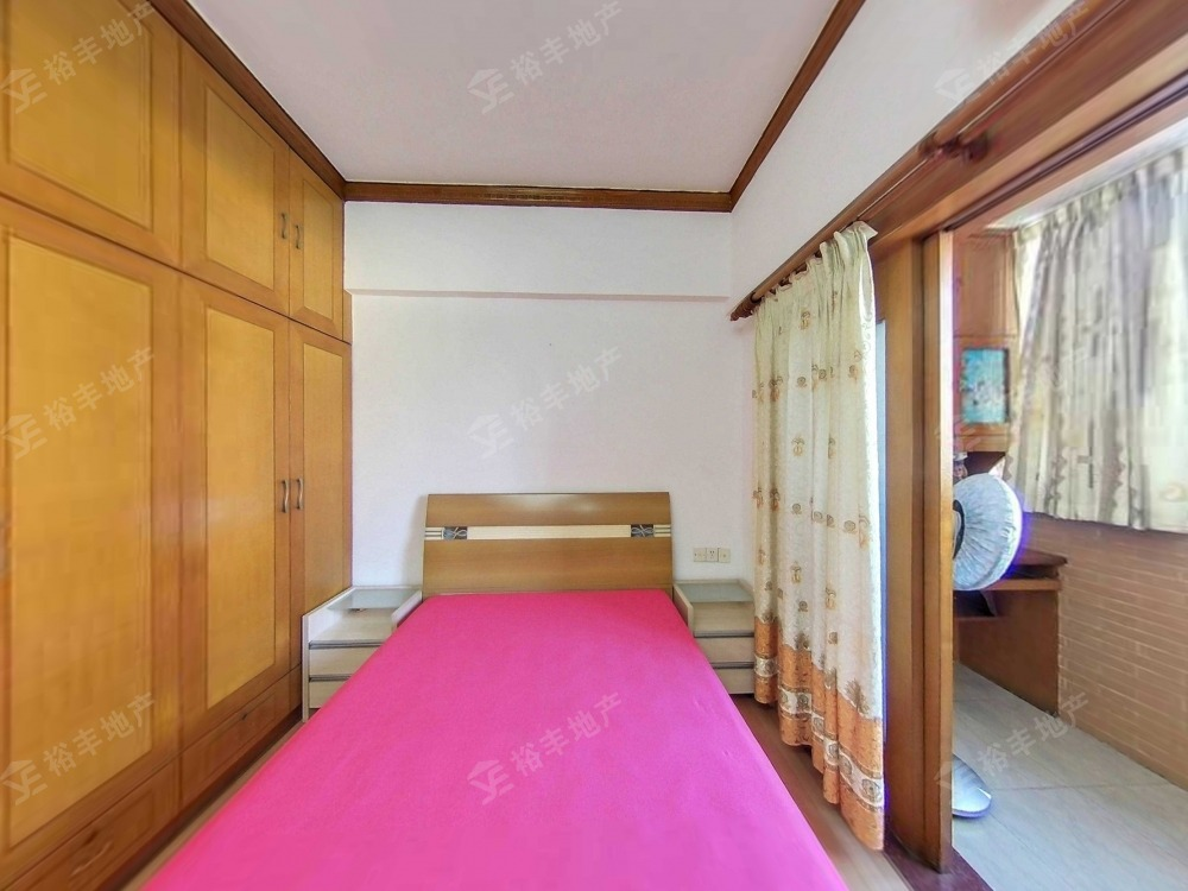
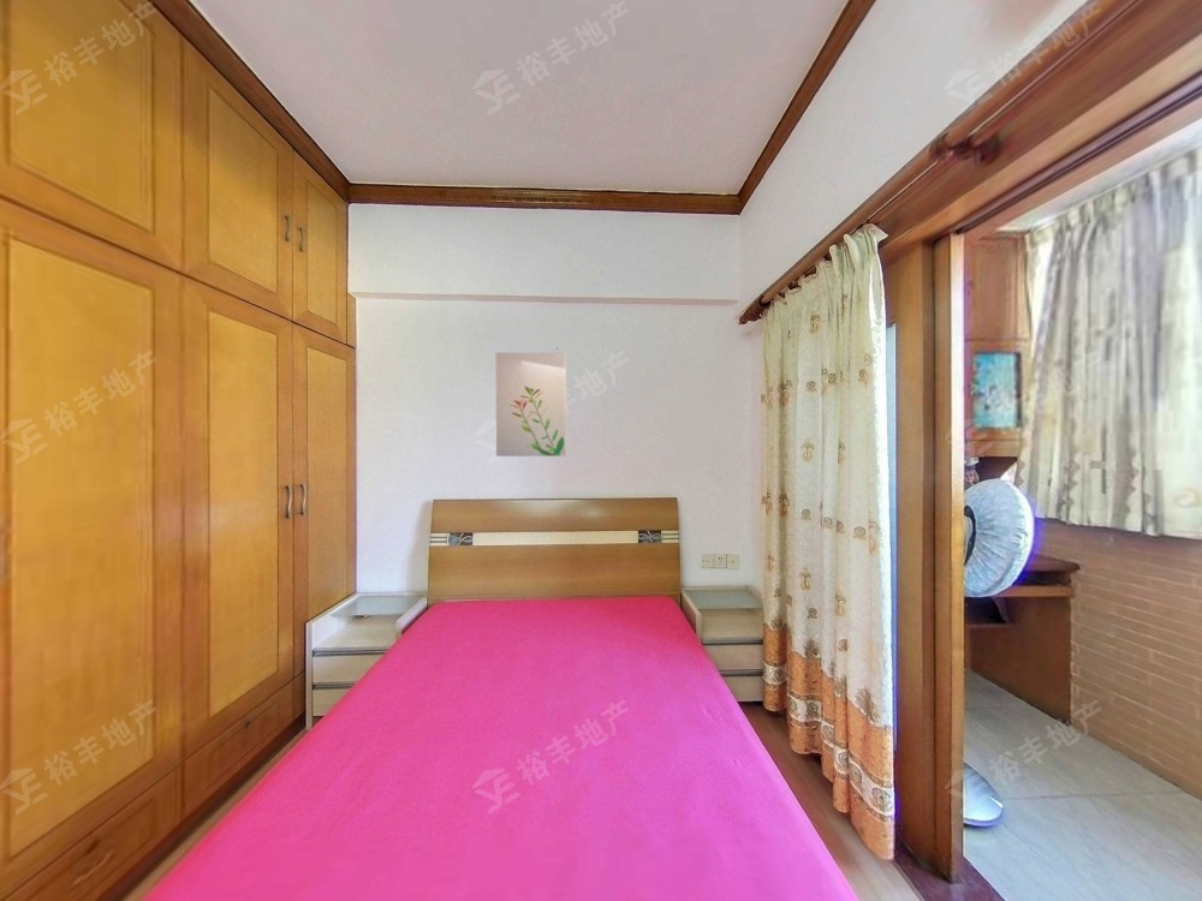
+ wall art (531, 404)
